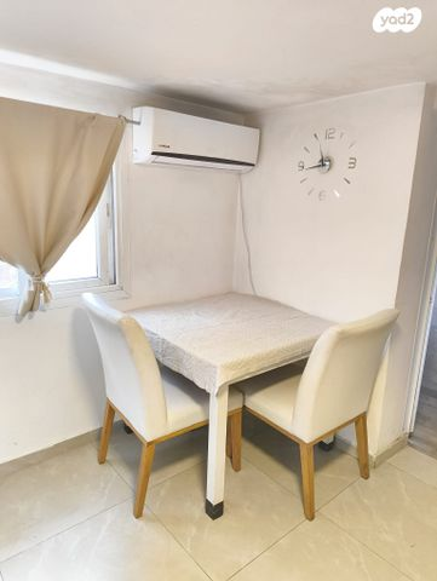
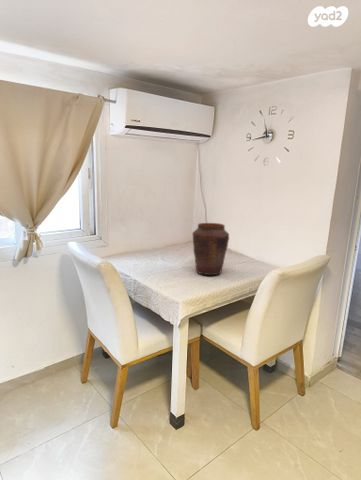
+ vase (209, 248)
